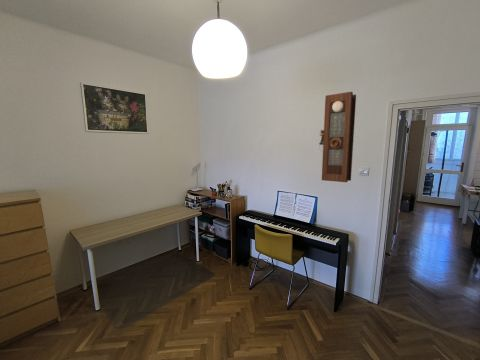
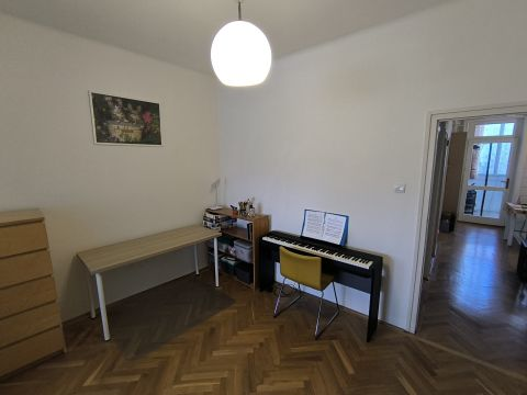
- pendulum clock (334, 138)
